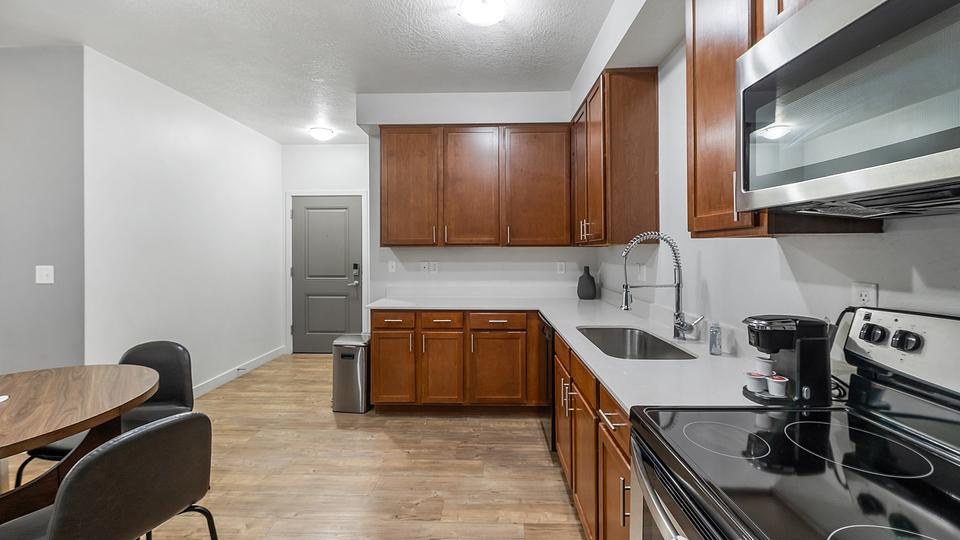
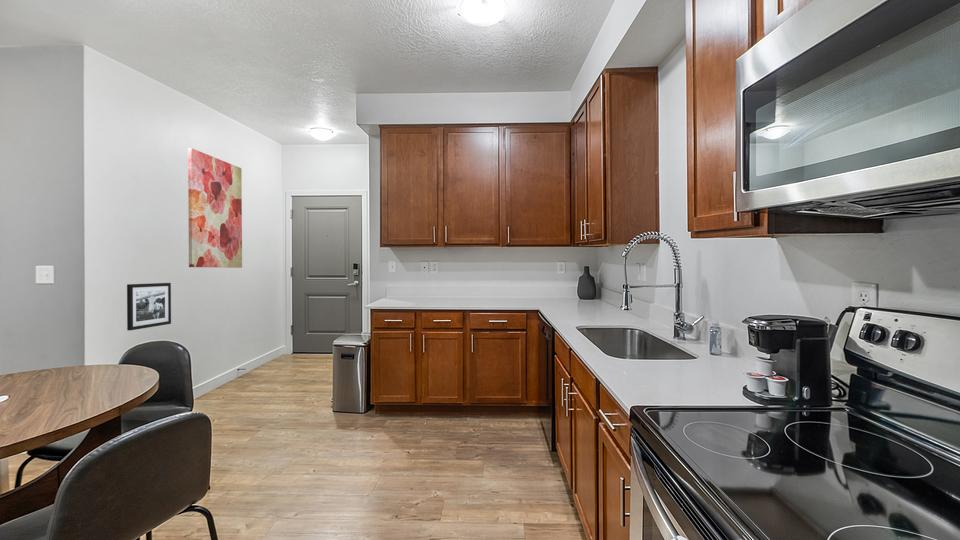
+ wall art (217, 213)
+ picture frame (150, 305)
